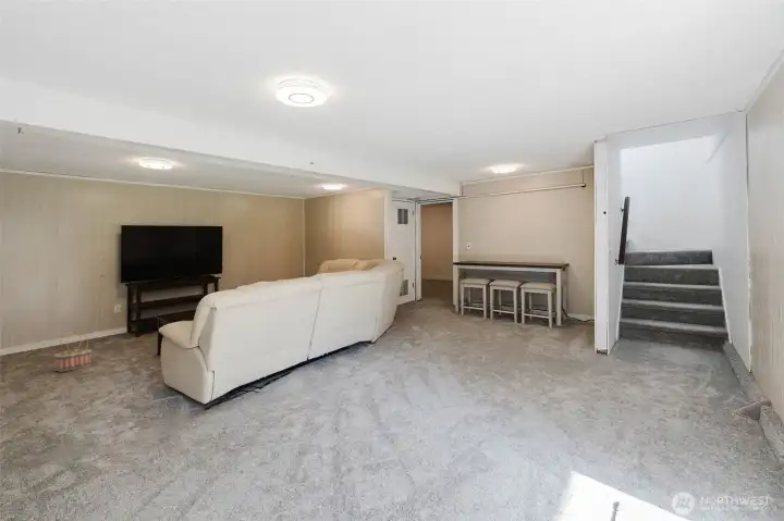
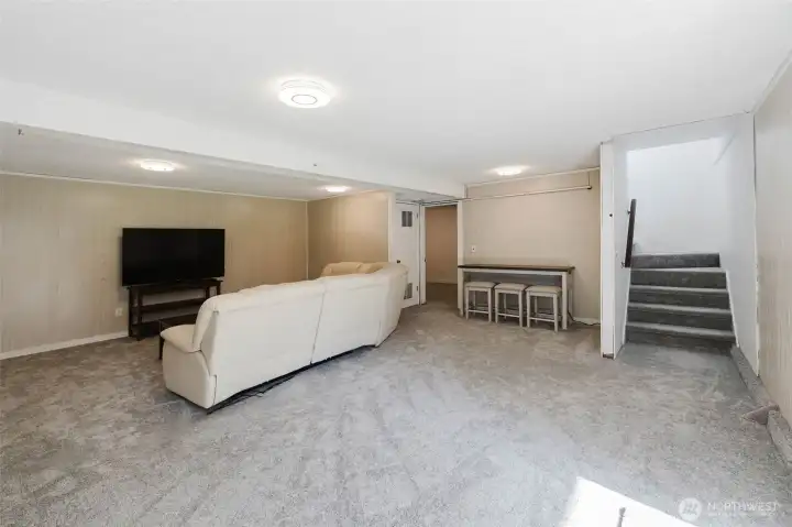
- basket (73, 350)
